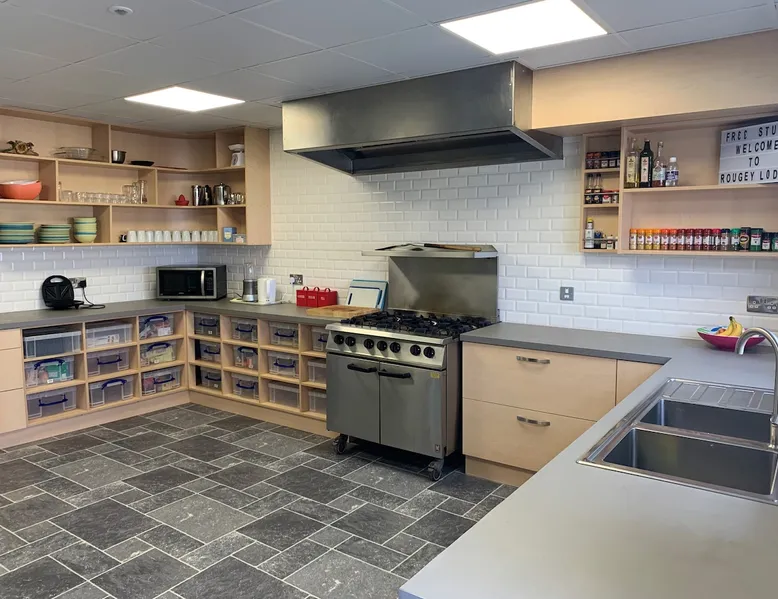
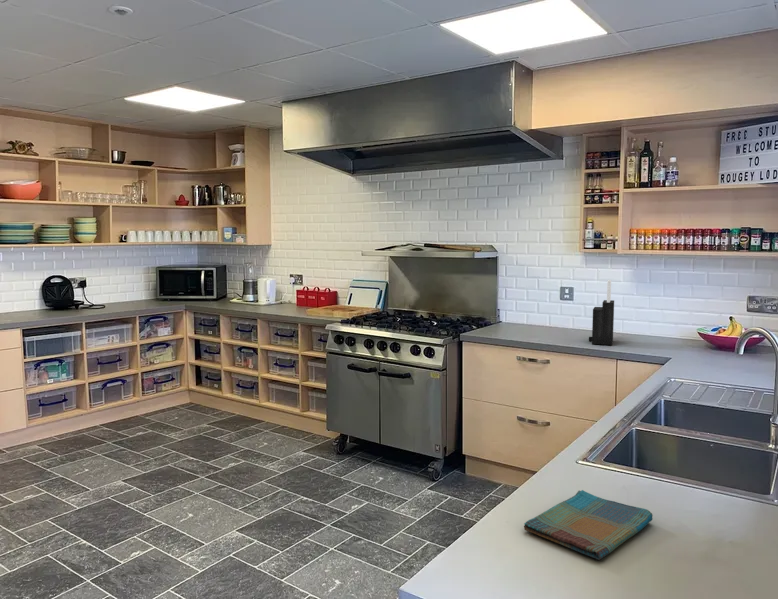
+ knife block (601, 311)
+ dish towel (589, 520)
